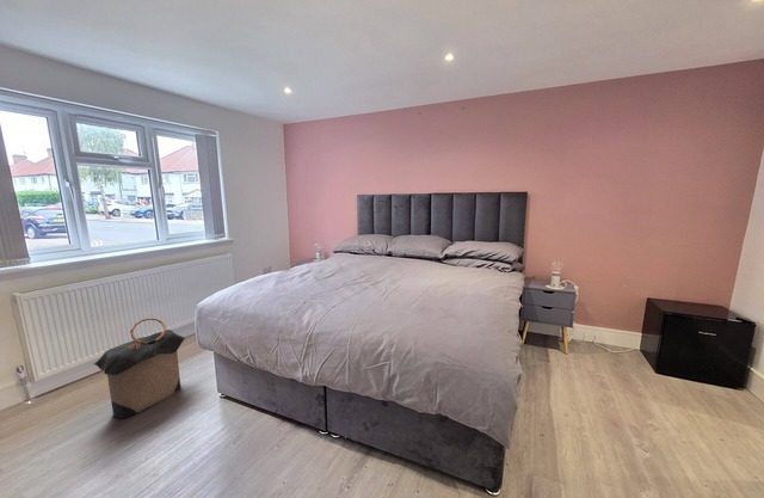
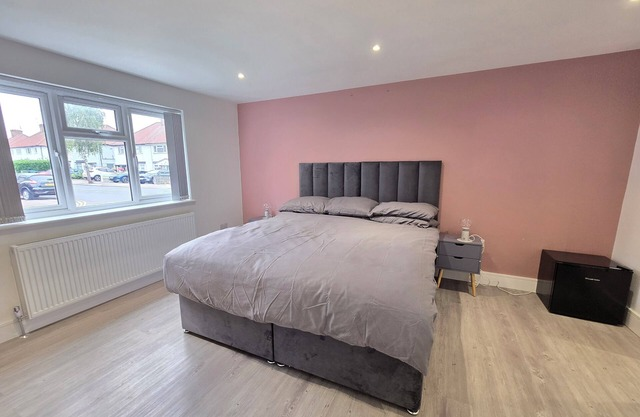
- laundry hamper (143, 363)
